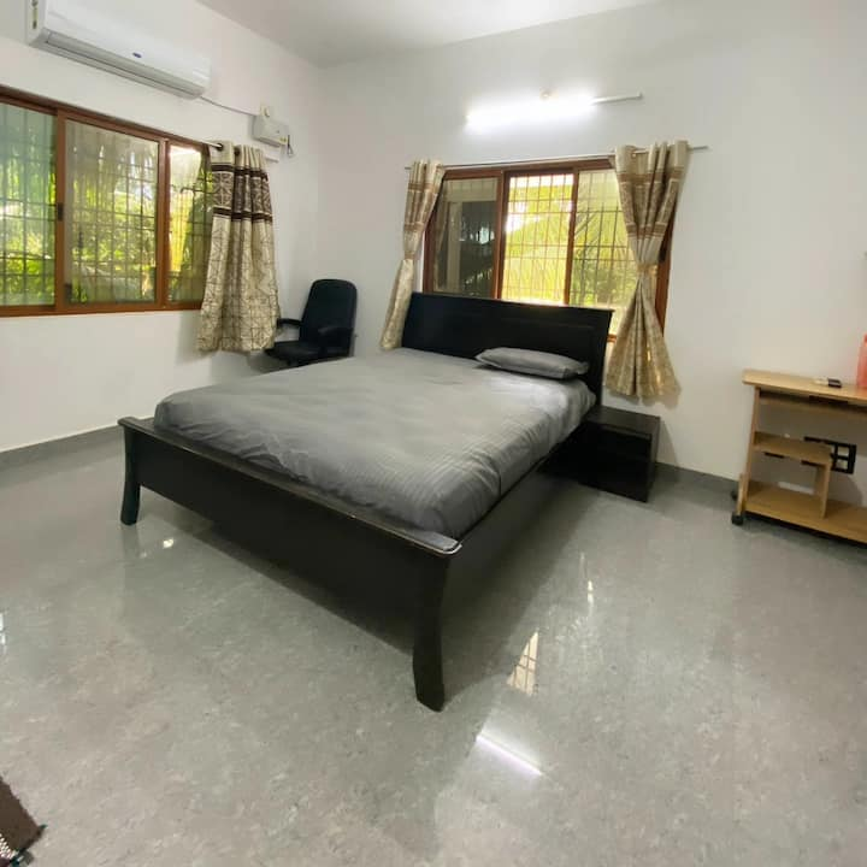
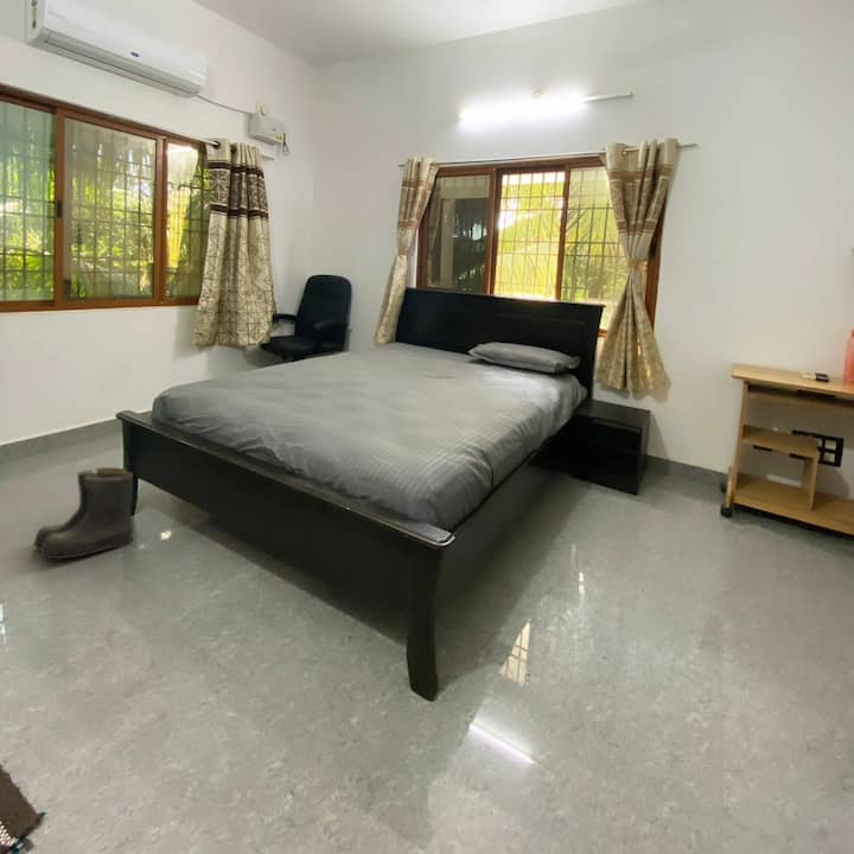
+ boots (84, 509)
